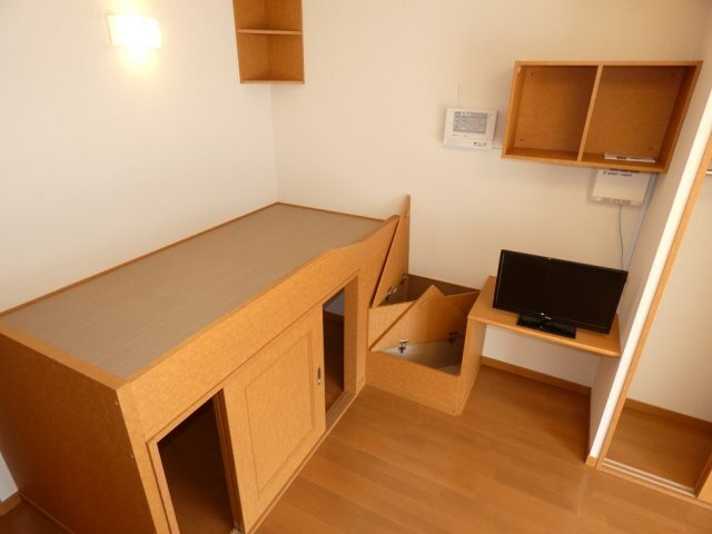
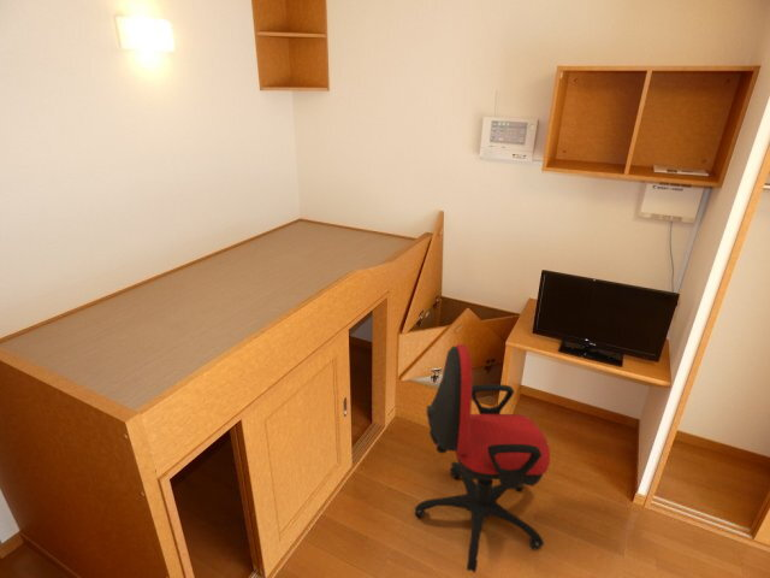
+ office chair (482, 441)
